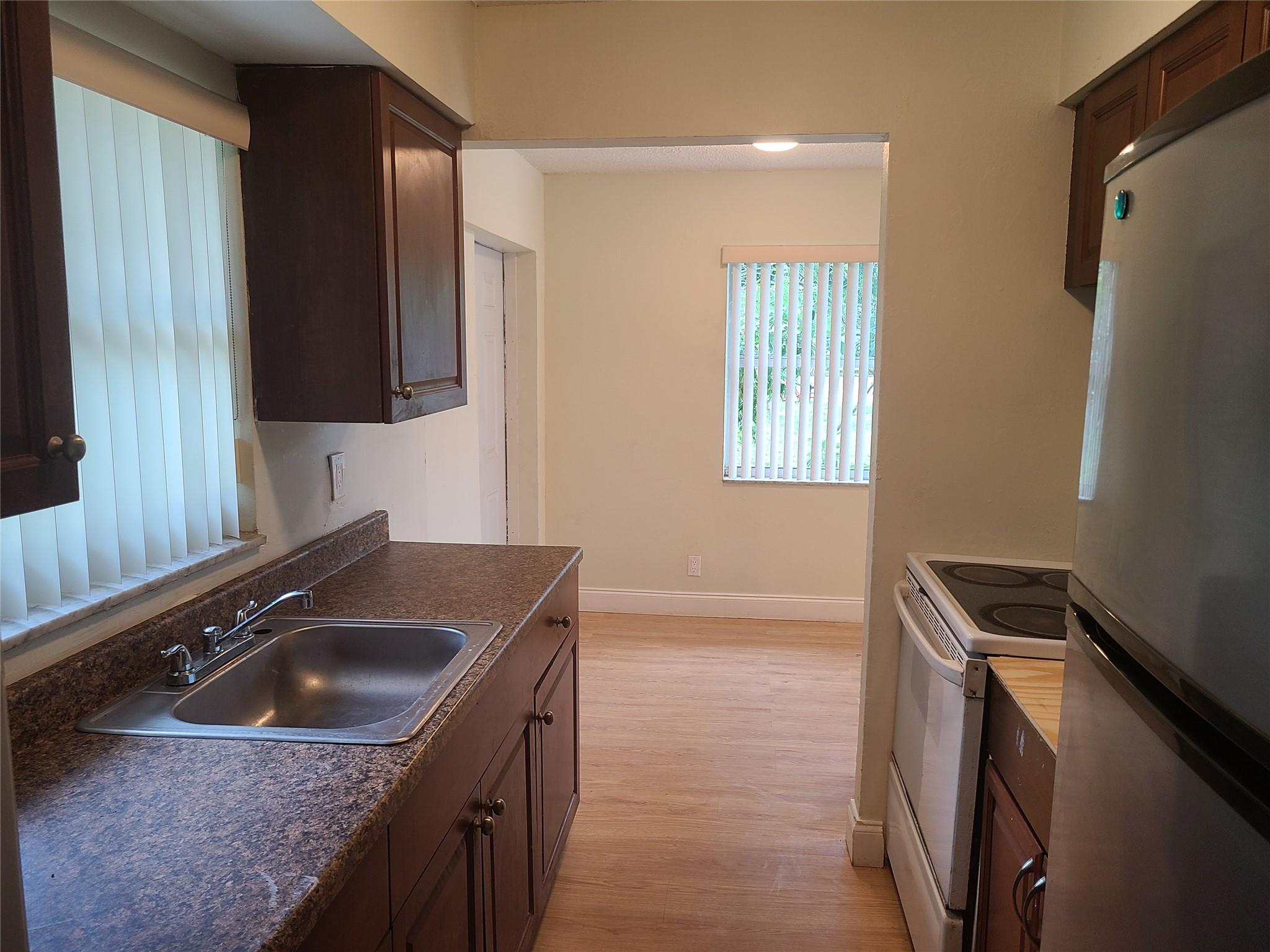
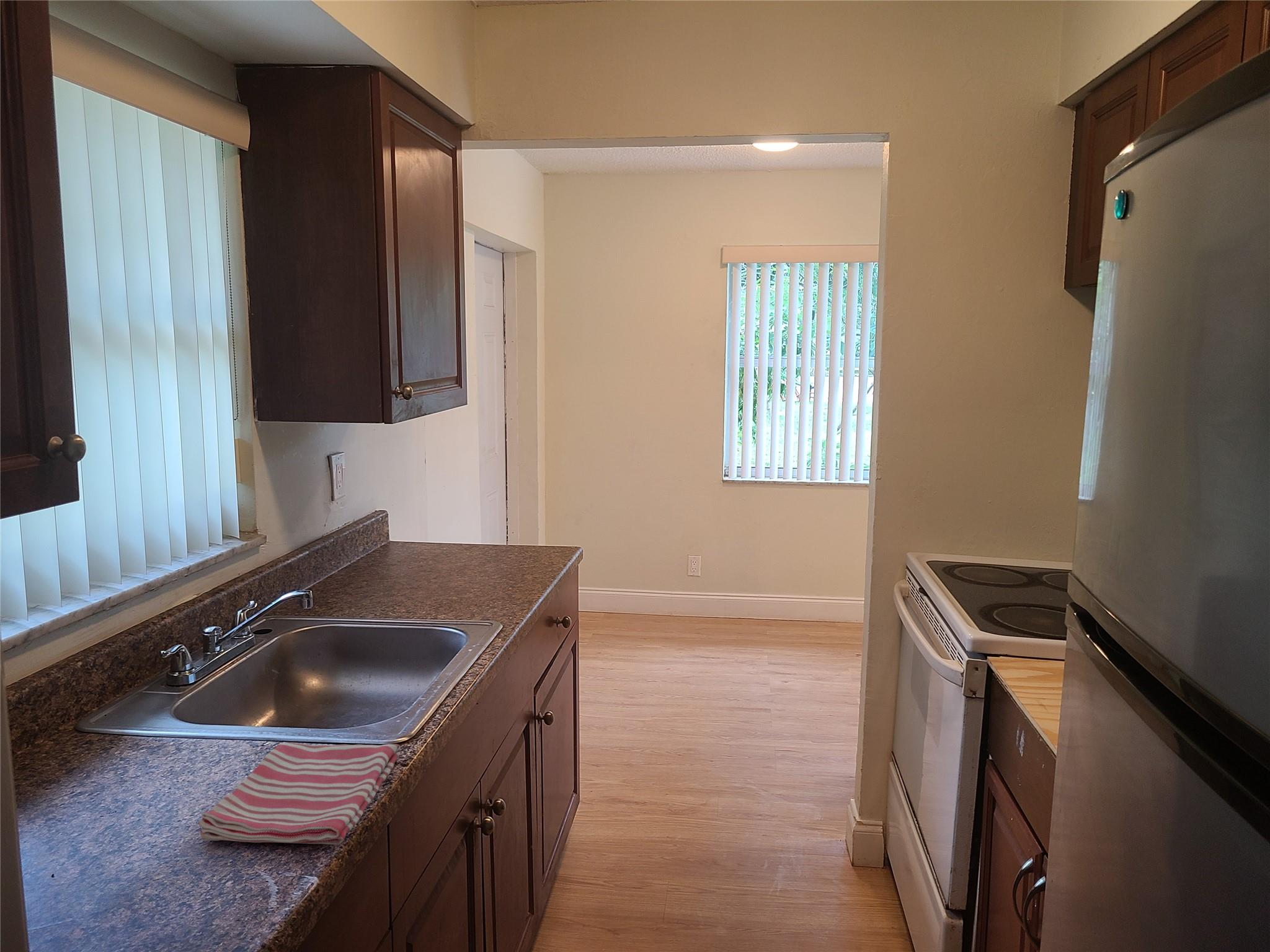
+ dish towel (309, 783)
